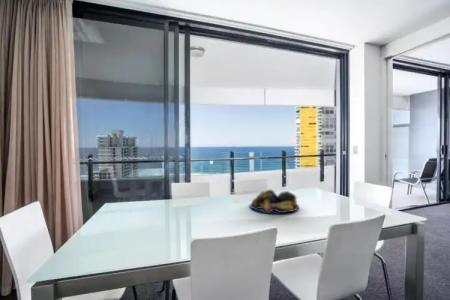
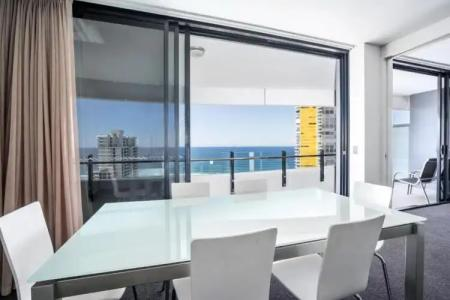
- fruit bowl (273, 198)
